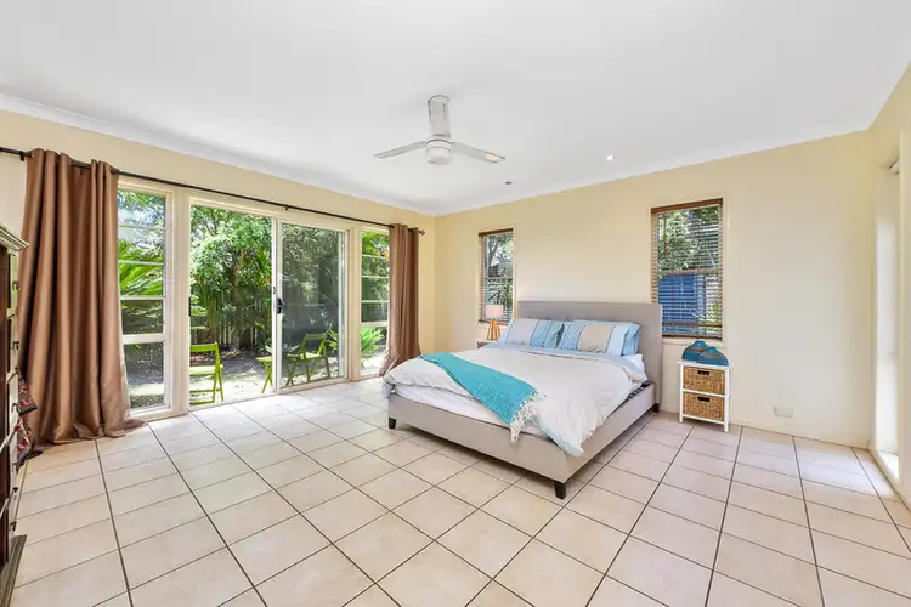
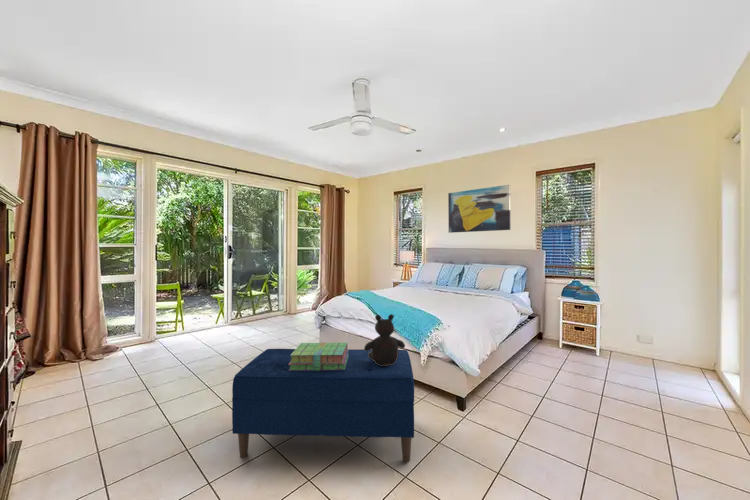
+ stack of books (320, 354)
+ teddy bear (383, 337)
+ wall art (477, 210)
+ bench (330, 399)
